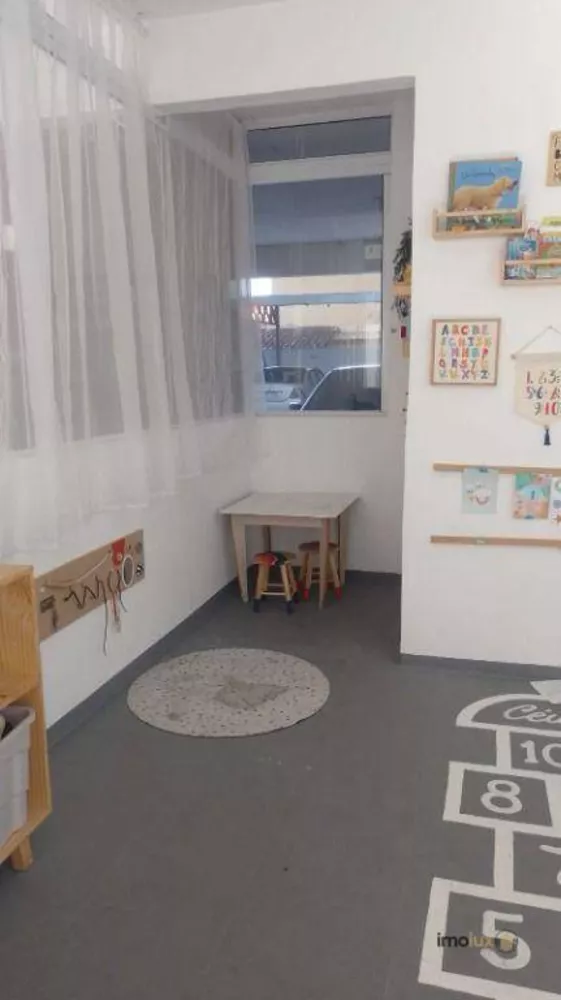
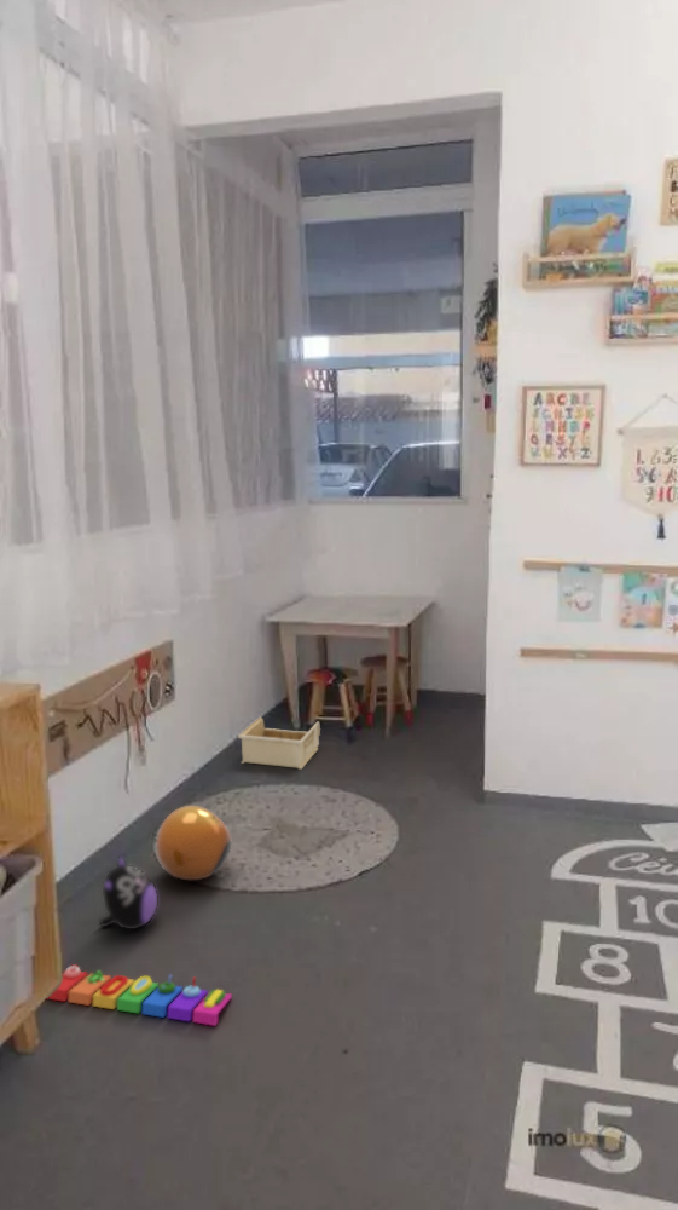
+ ball (190, 841)
+ plush toy (128, 891)
+ storage bin (280, 741)
+ knob puzzle (137, 990)
